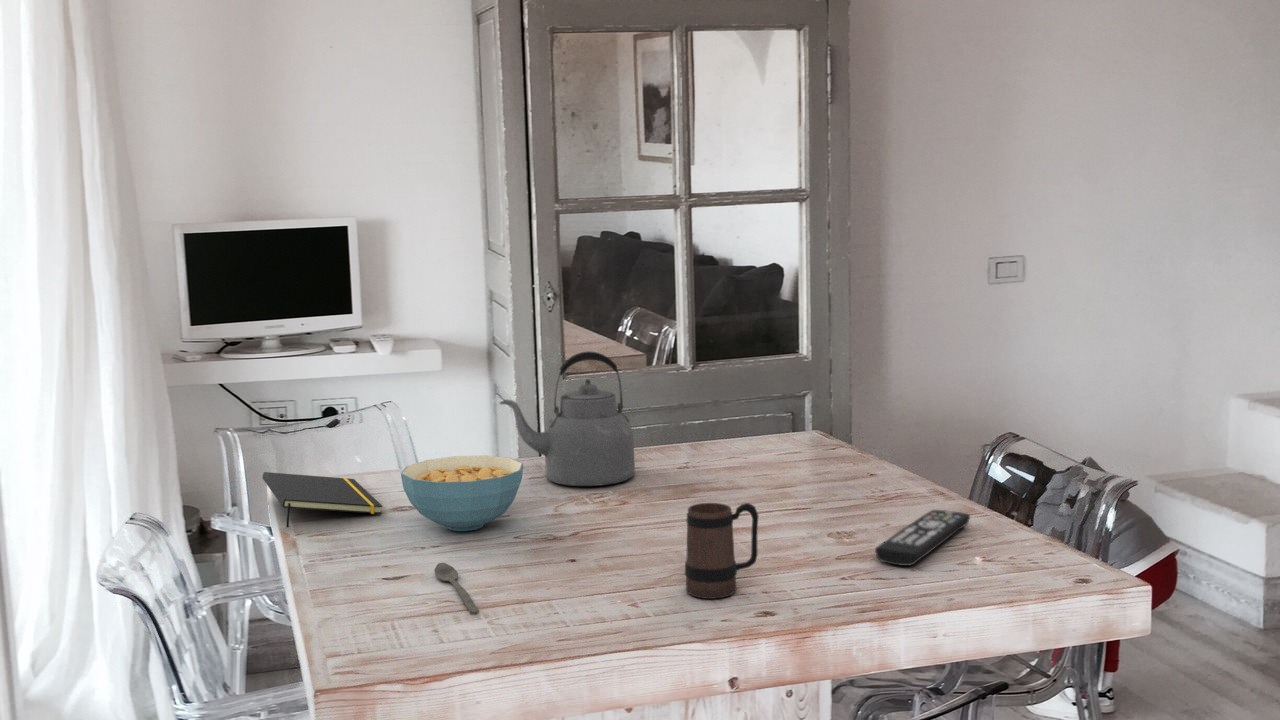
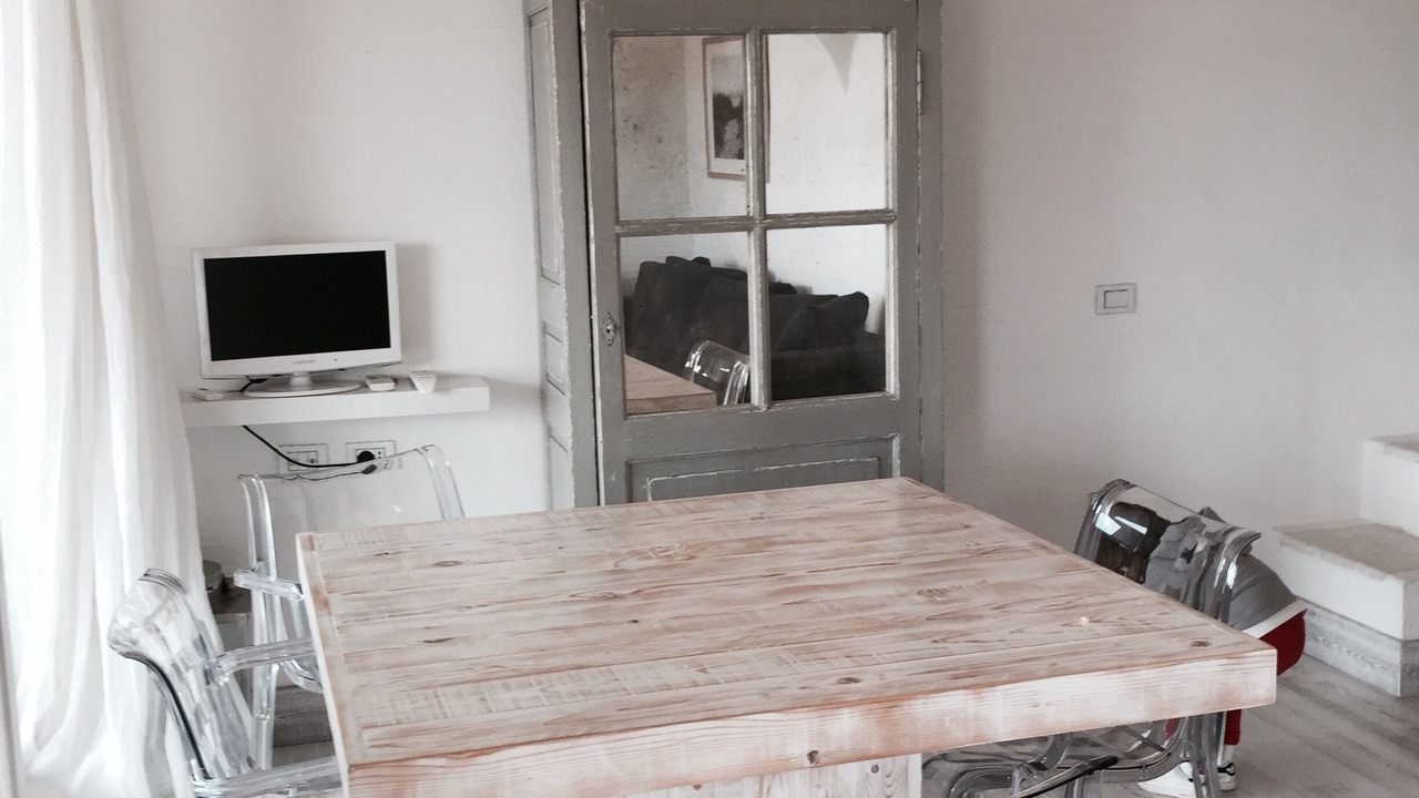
- notepad (320, 492)
- spoon (457, 586)
- remote control (924, 536)
- kettle (567, 416)
- mug (721, 547)
- cereal bowl (464, 497)
